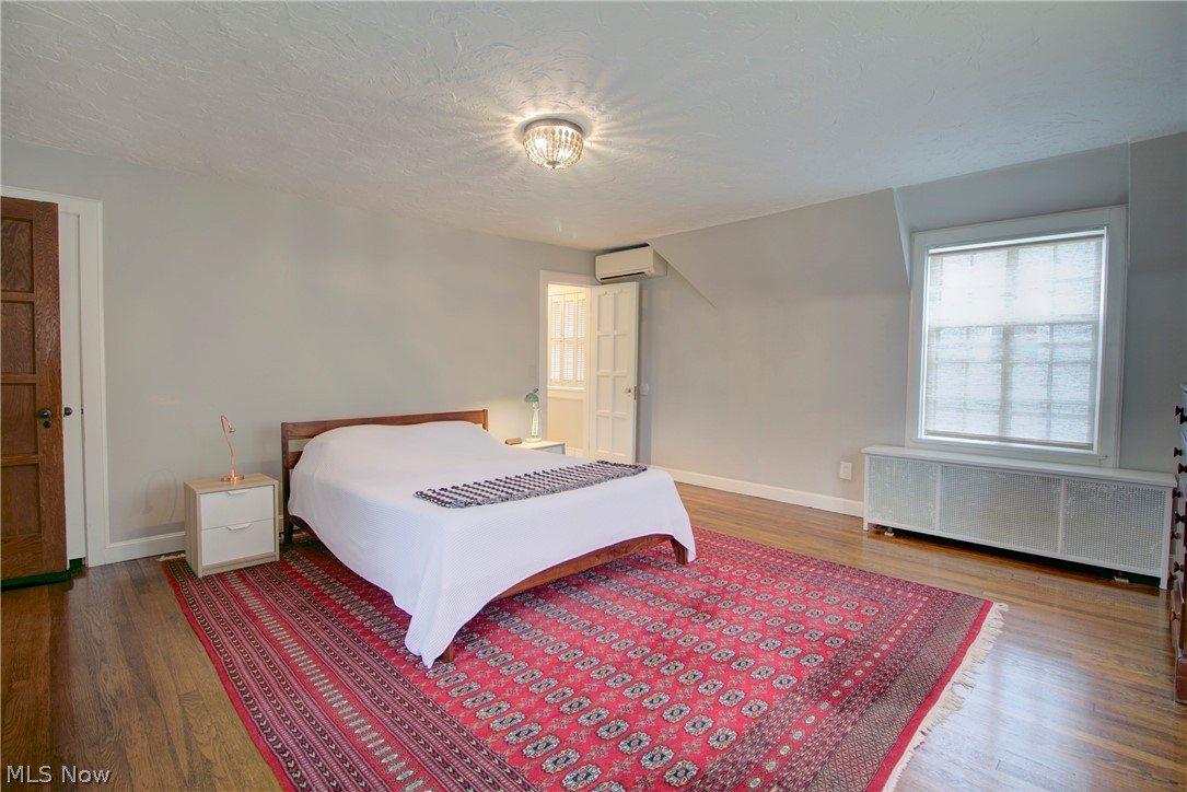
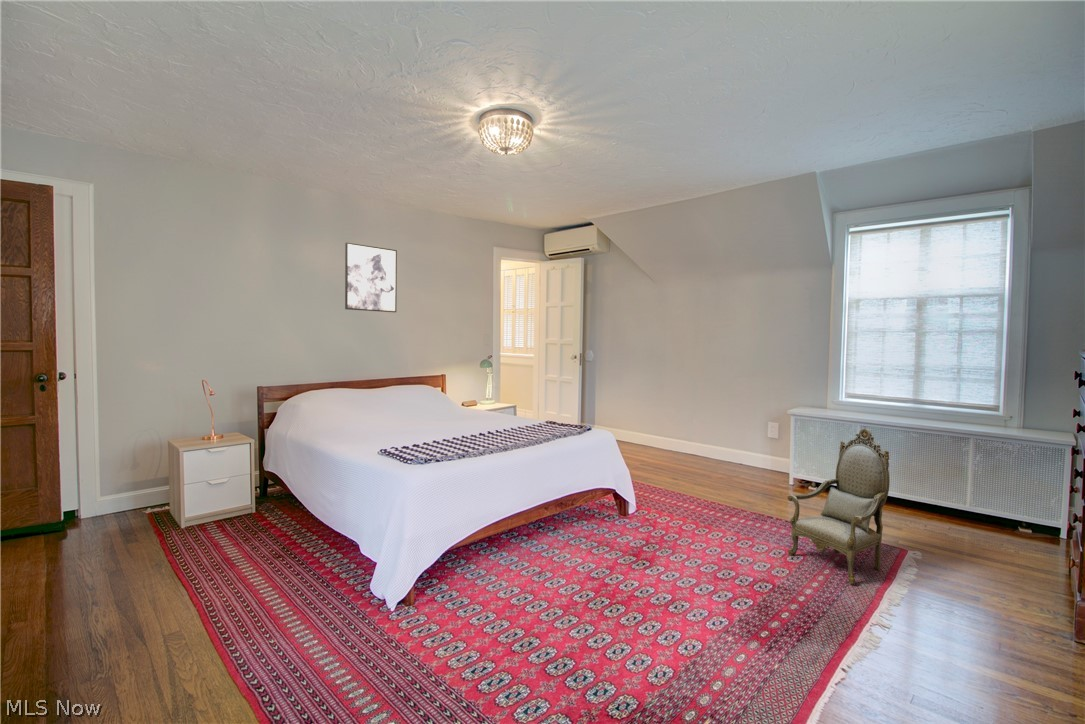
+ armchair (836, 470)
+ wall art (371, 278)
